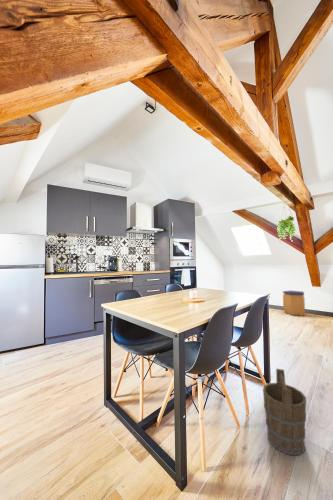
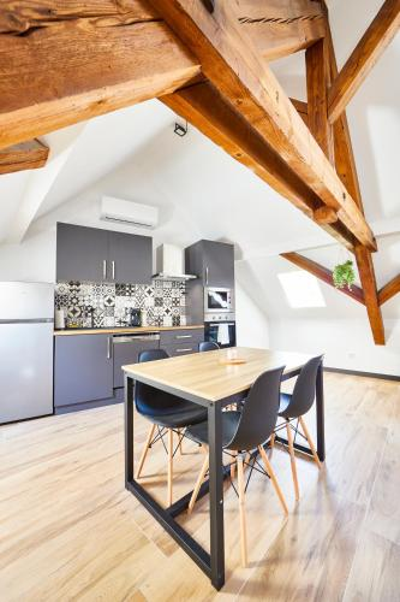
- bucket (284, 409)
- trash can (294, 302)
